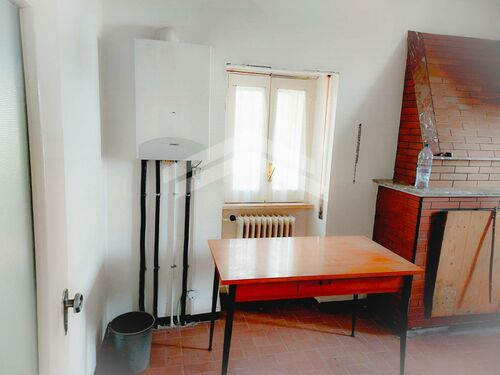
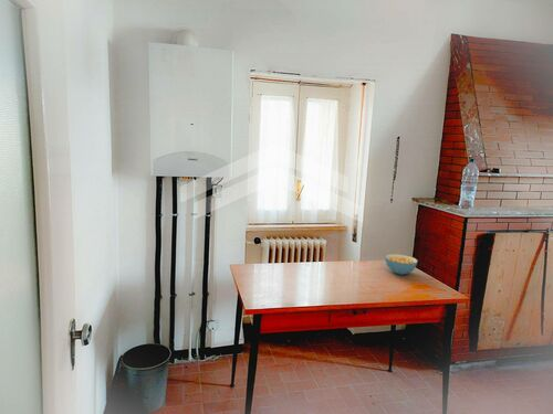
+ cereal bowl (400, 265)
